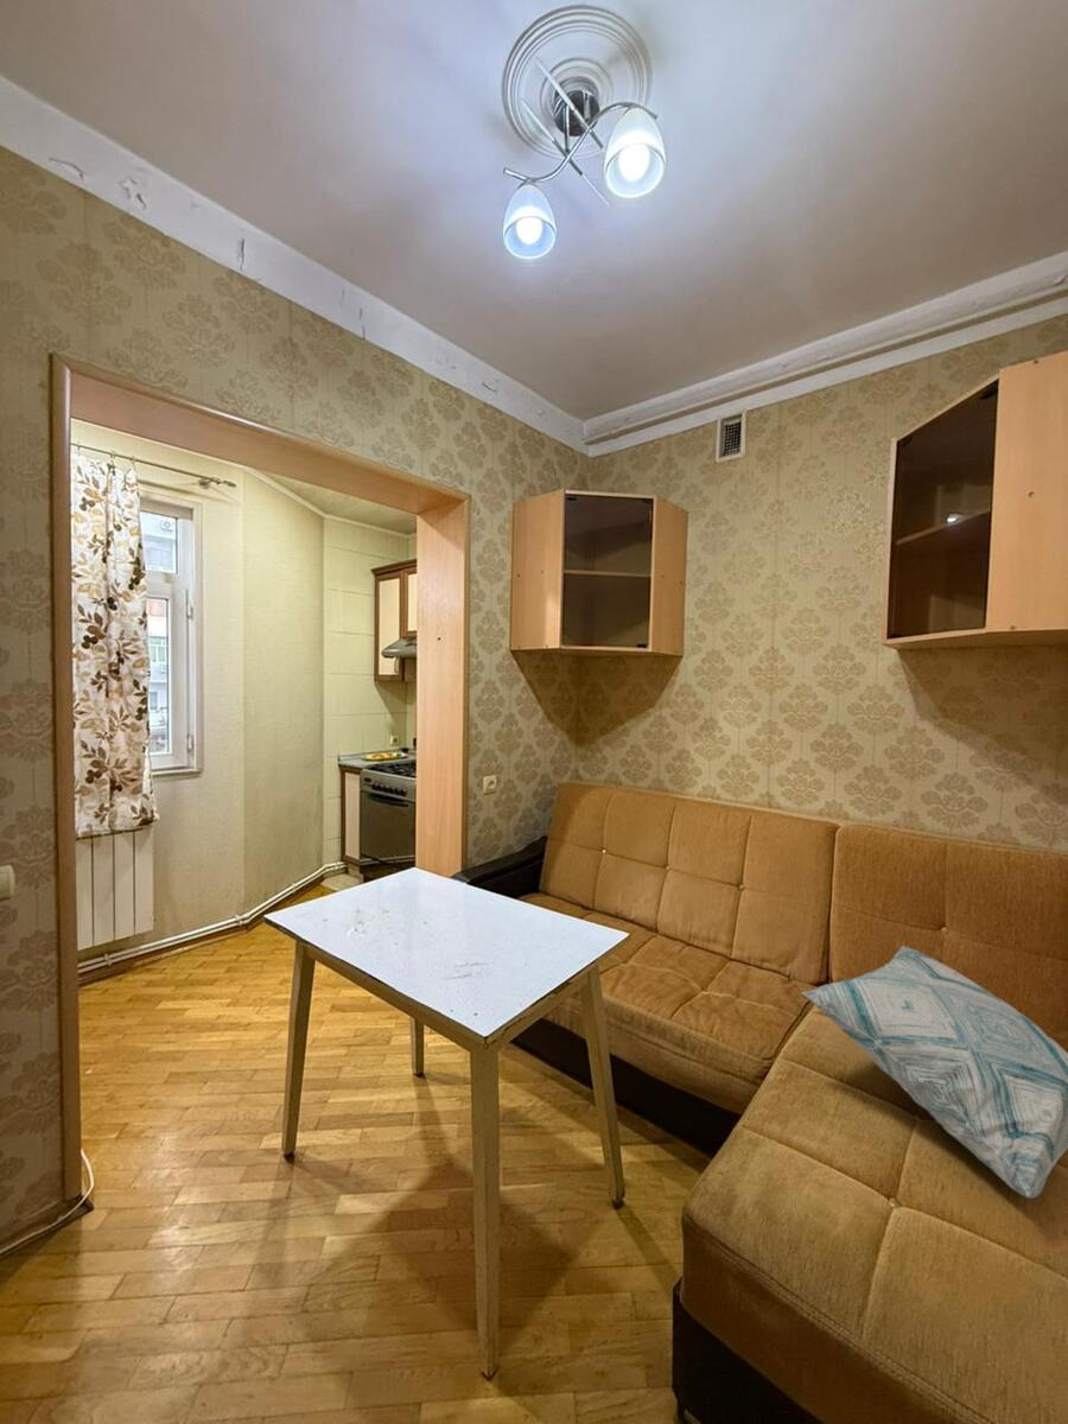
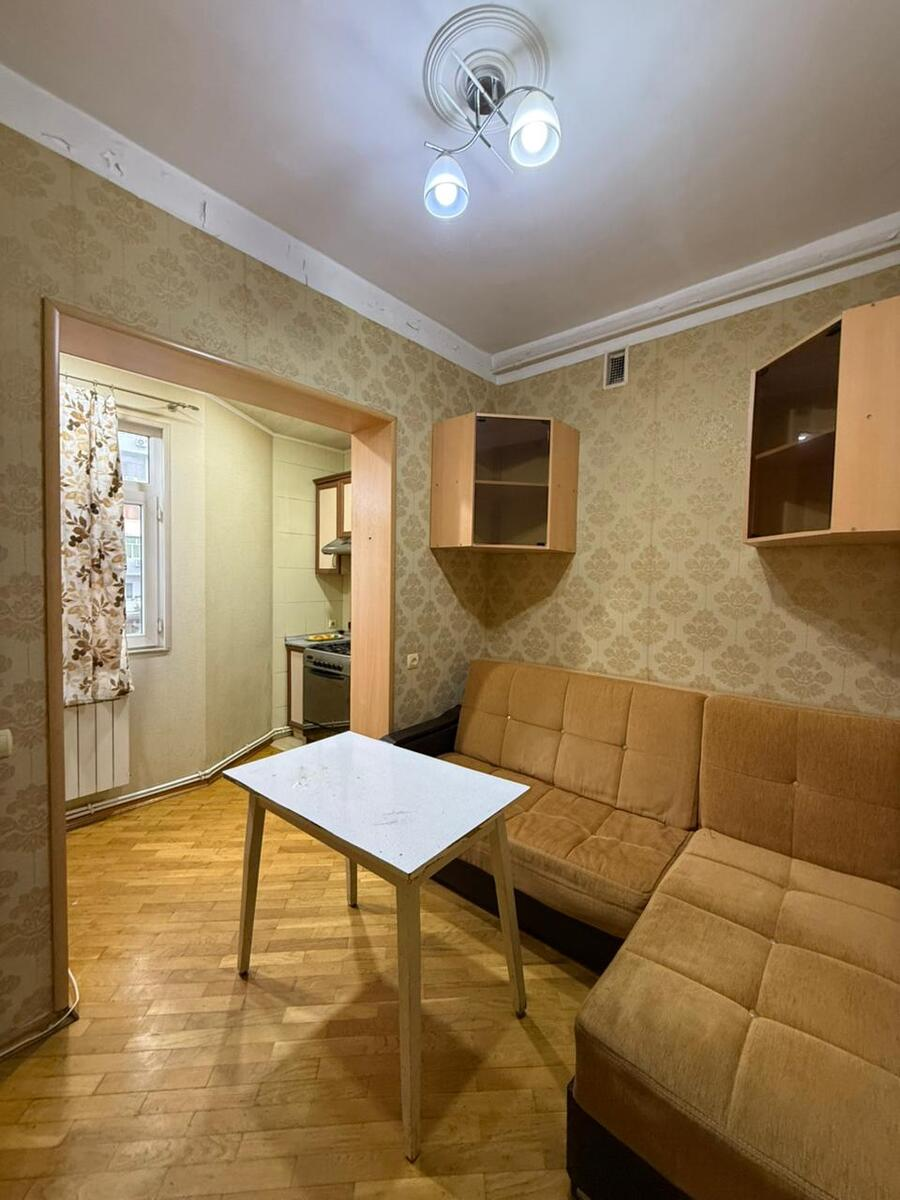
- decorative pillow (951, 1045)
